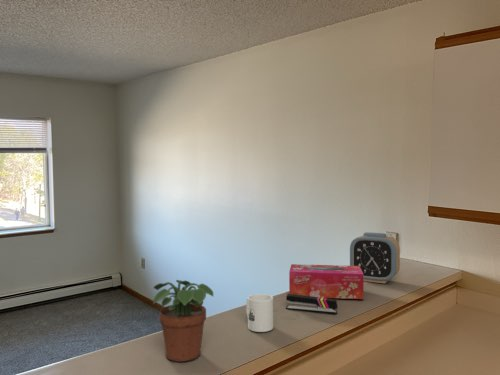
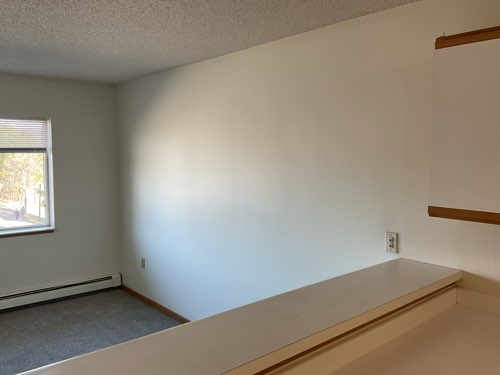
- tissue box (325, 280)
- mug (257, 310)
- alarm clock (374, 256)
- stapler (311, 303)
- potted plant (180, 319)
